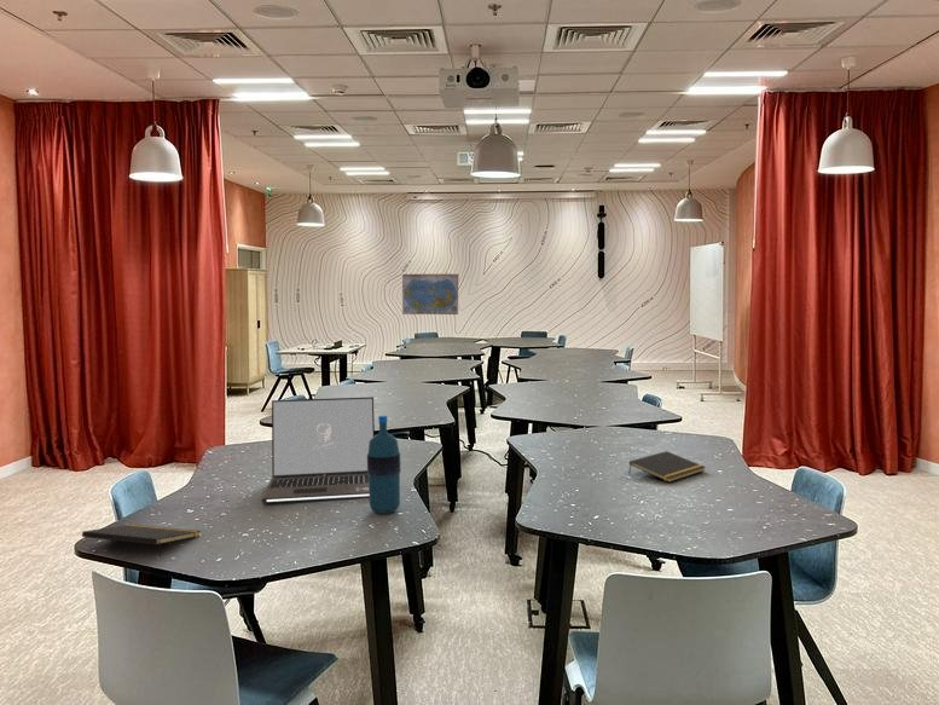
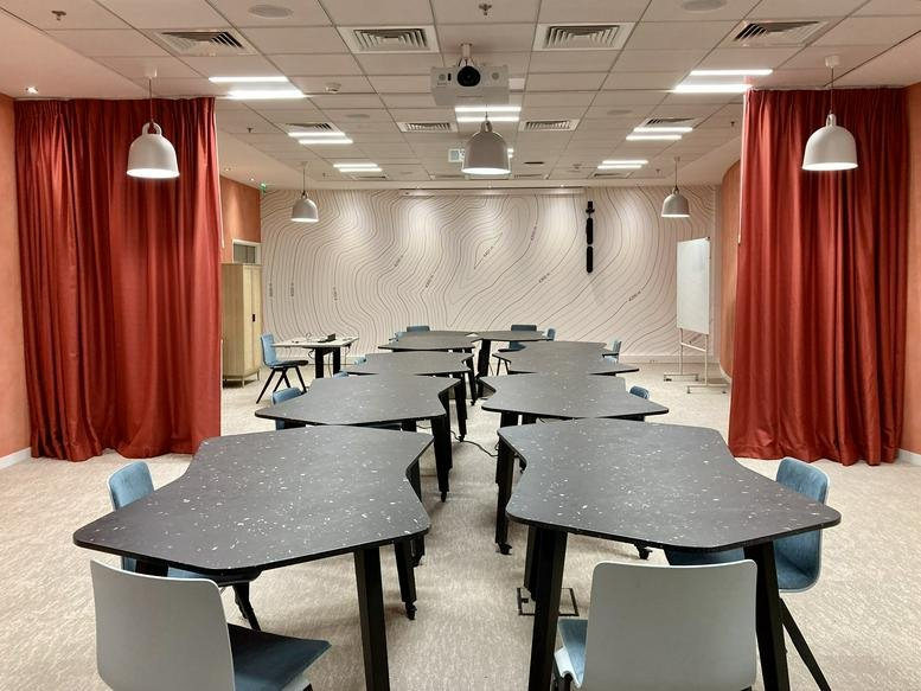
- laptop (321, 445)
- world map (430, 294)
- notepad (667, 466)
- water bottle (383, 463)
- notepad (143, 533)
